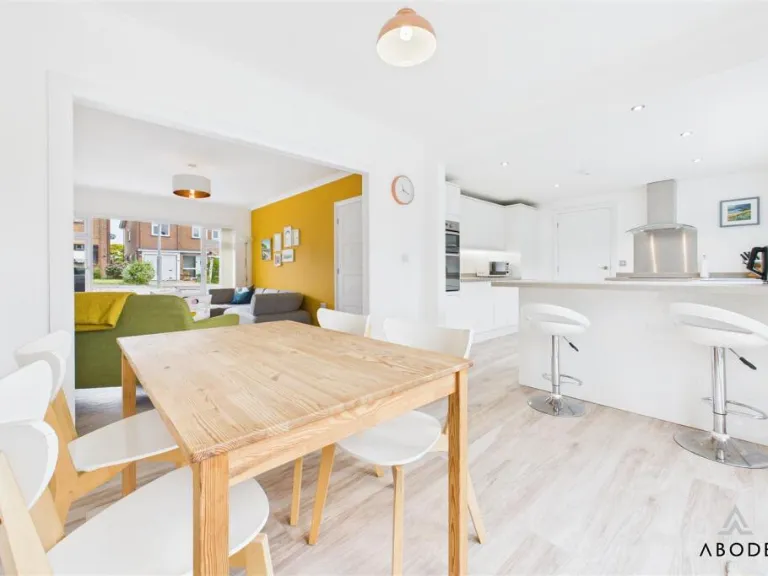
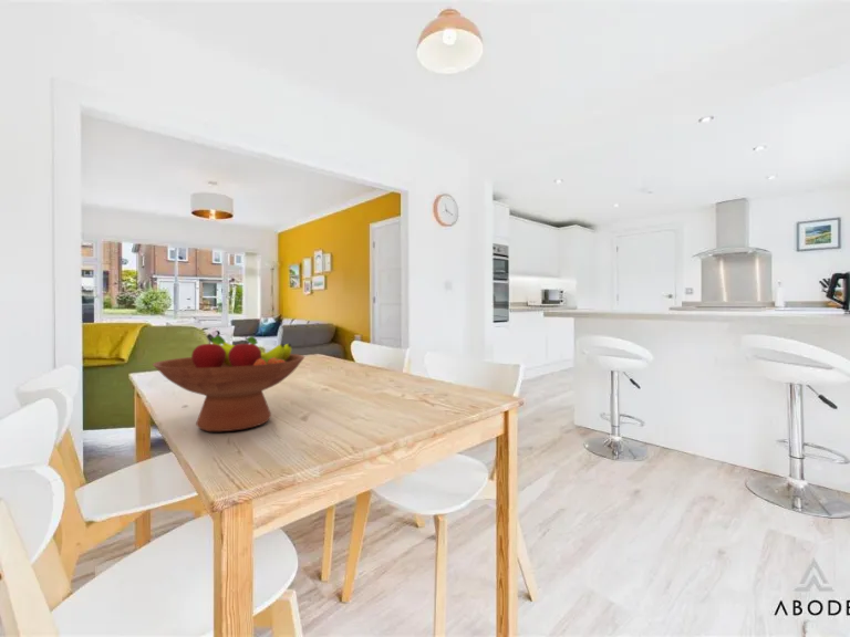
+ fruit bowl (235, 378)
